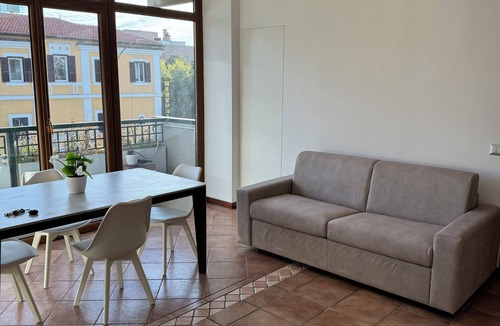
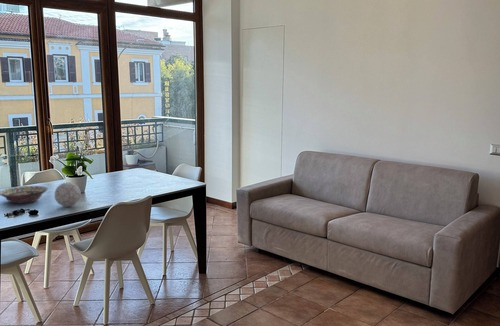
+ decorative bowl (24, 195)
+ decorative ball (67, 194)
